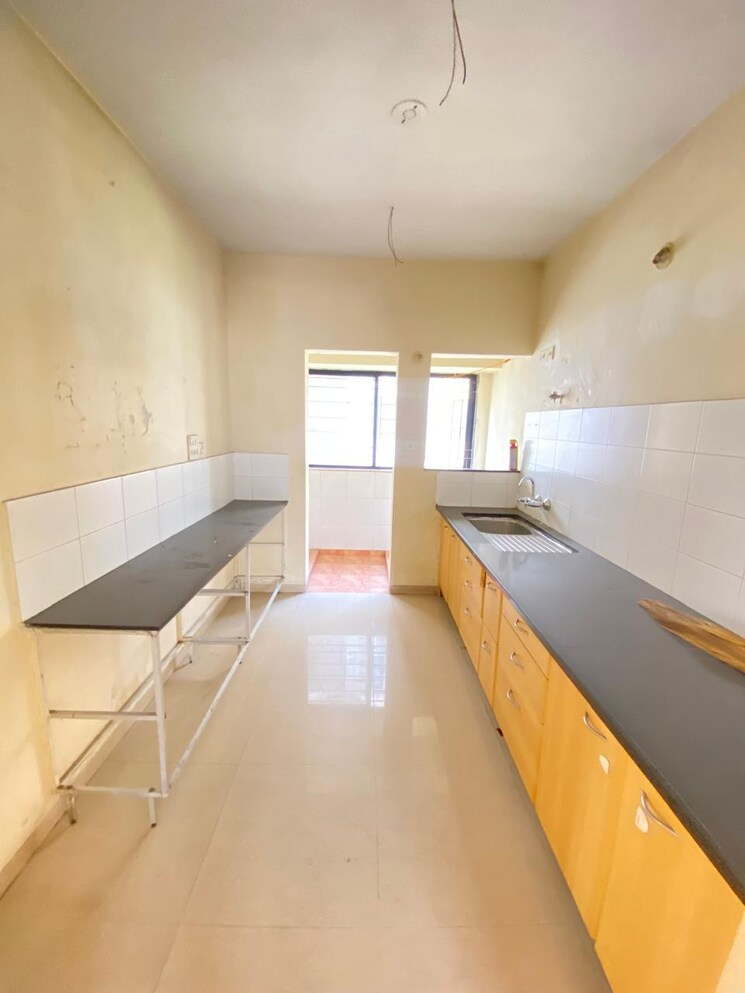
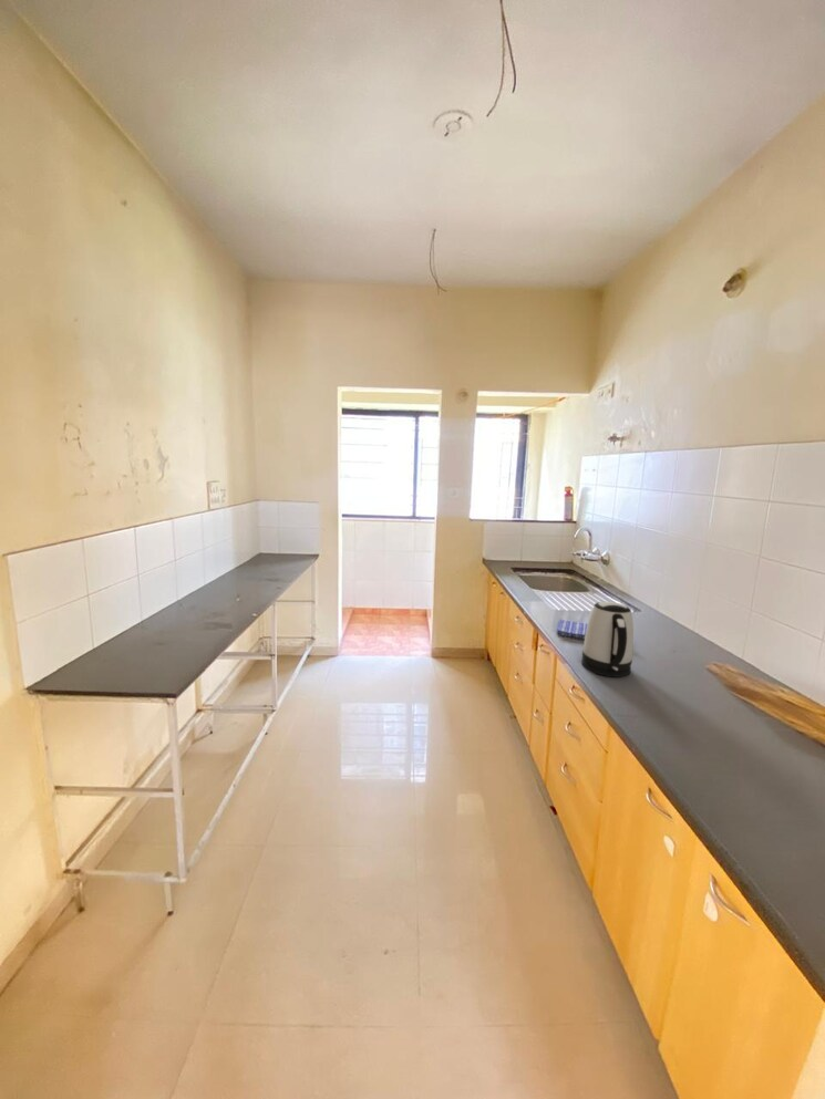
+ kettle (610, 637)
+ dish towel (586, 629)
